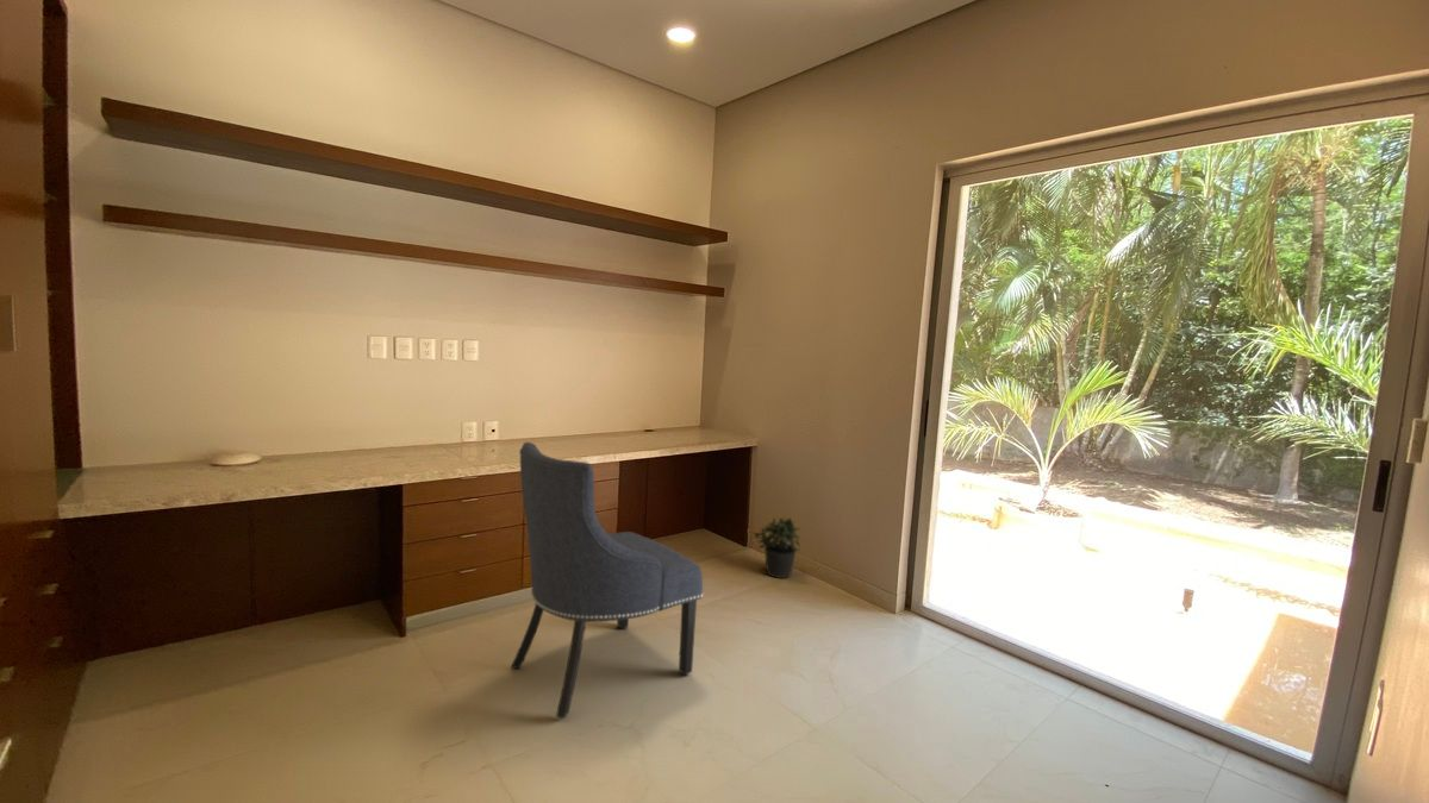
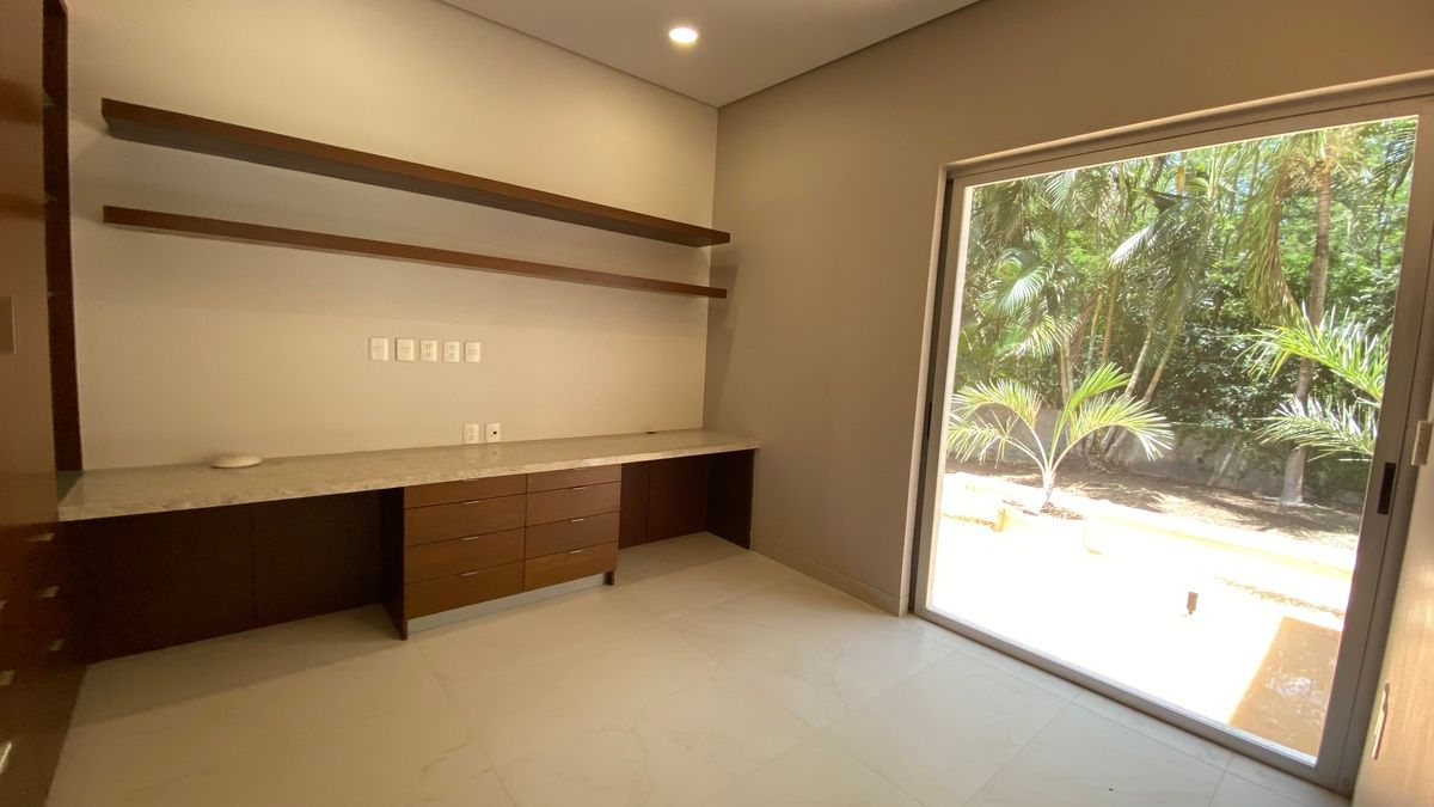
- potted plant (781, 545)
- chair (604, 559)
